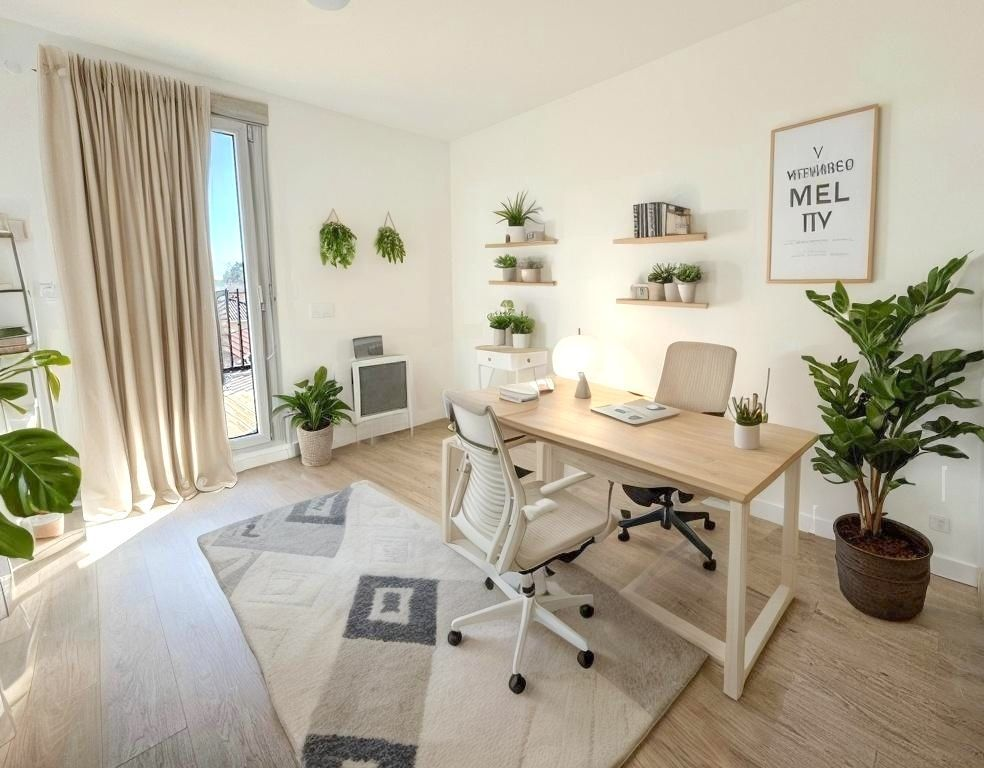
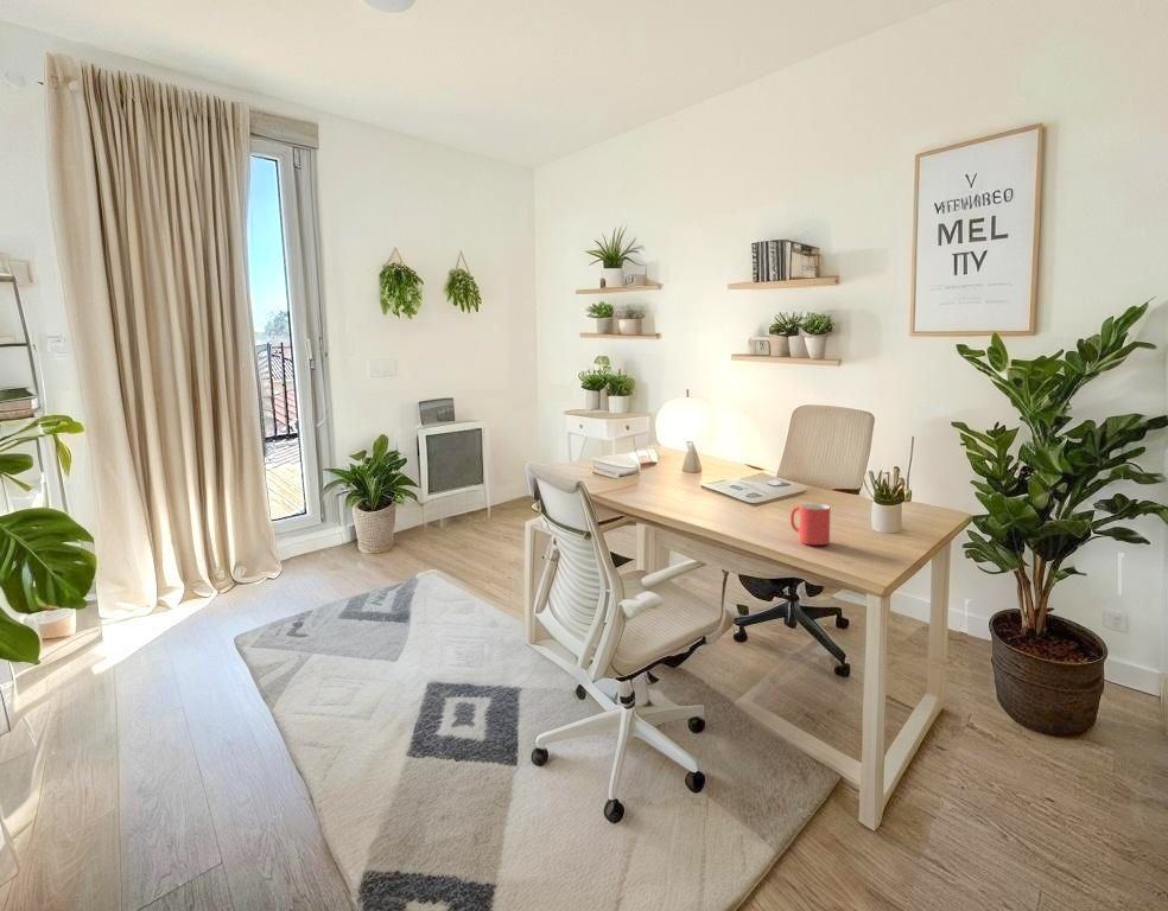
+ mug (808, 523)
